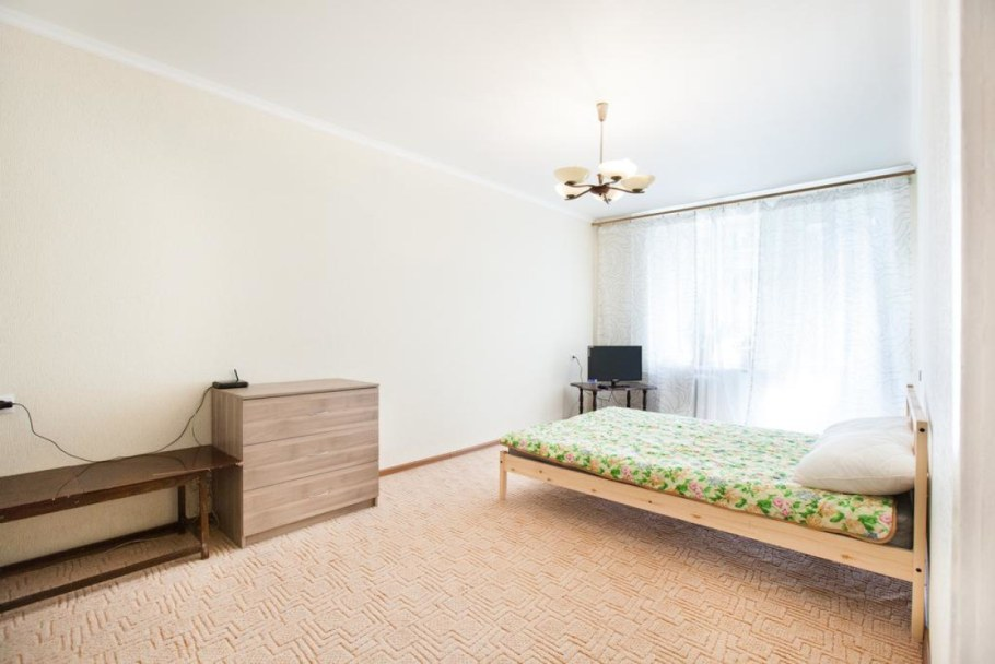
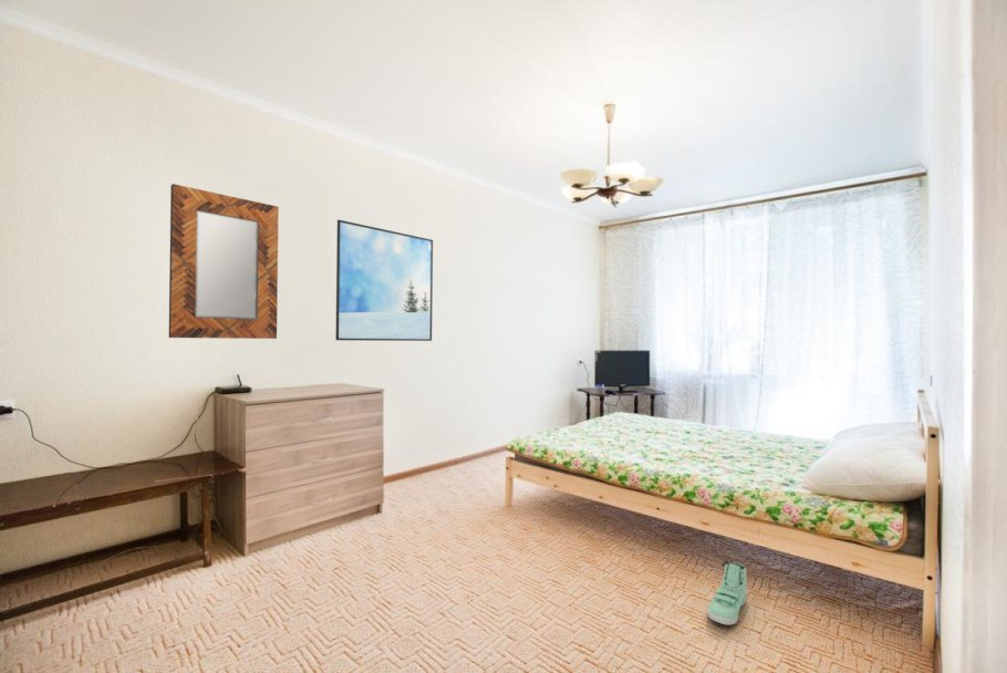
+ home mirror (227, 267)
+ sneaker (728, 589)
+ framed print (388, 286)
